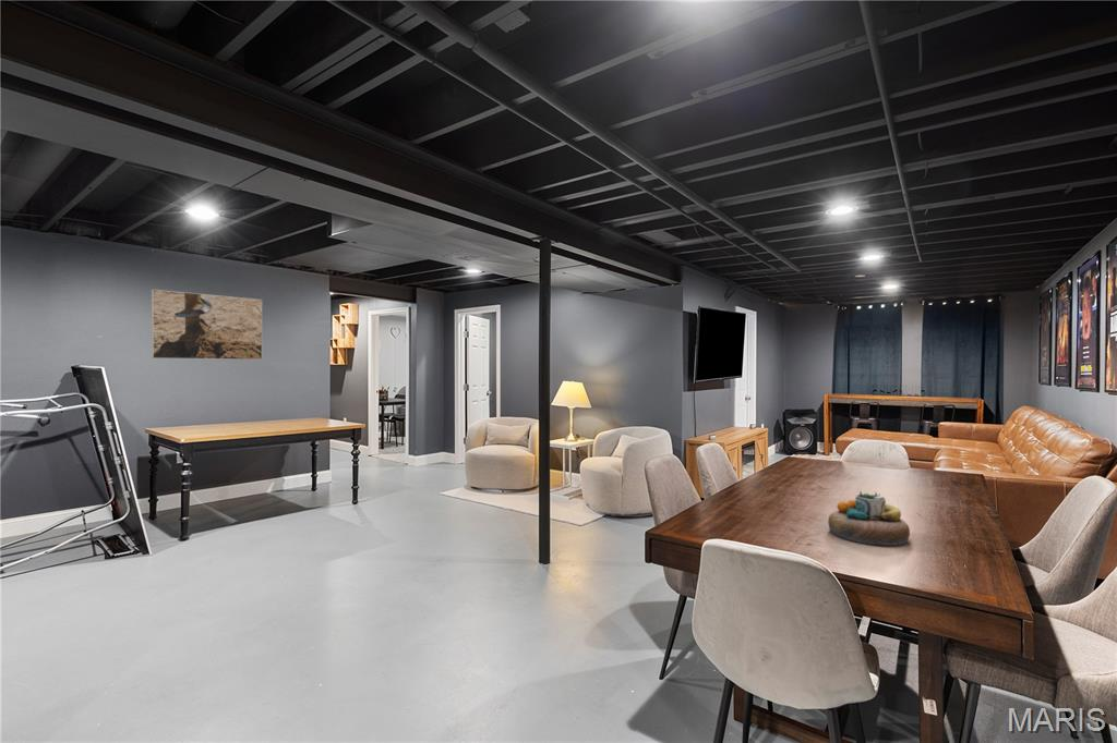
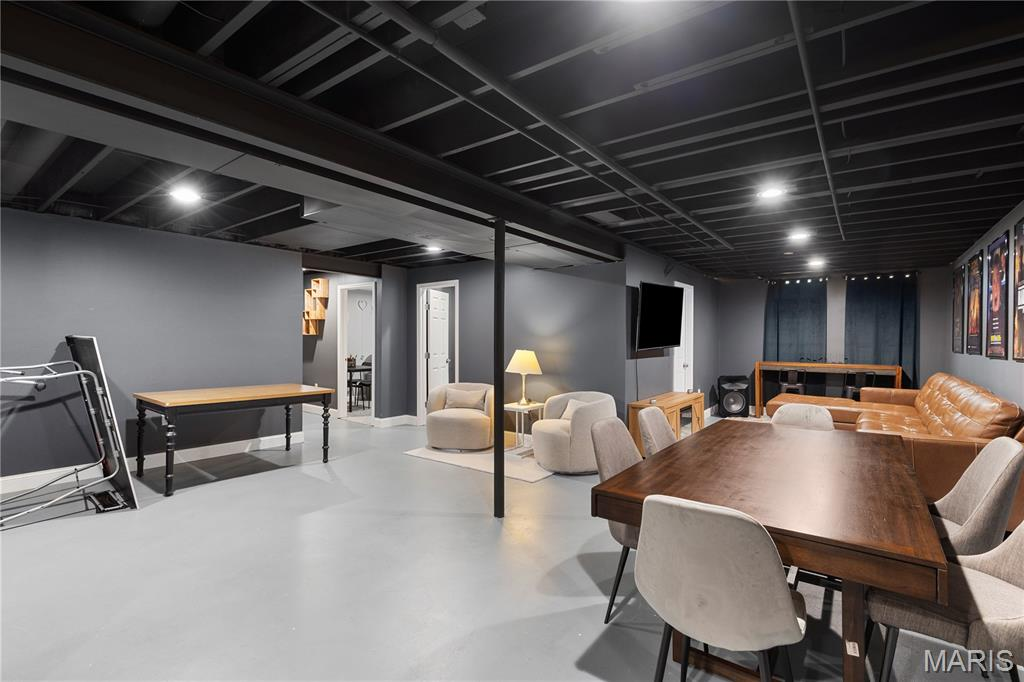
- decorative bowl (867, 513)
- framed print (211, 327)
